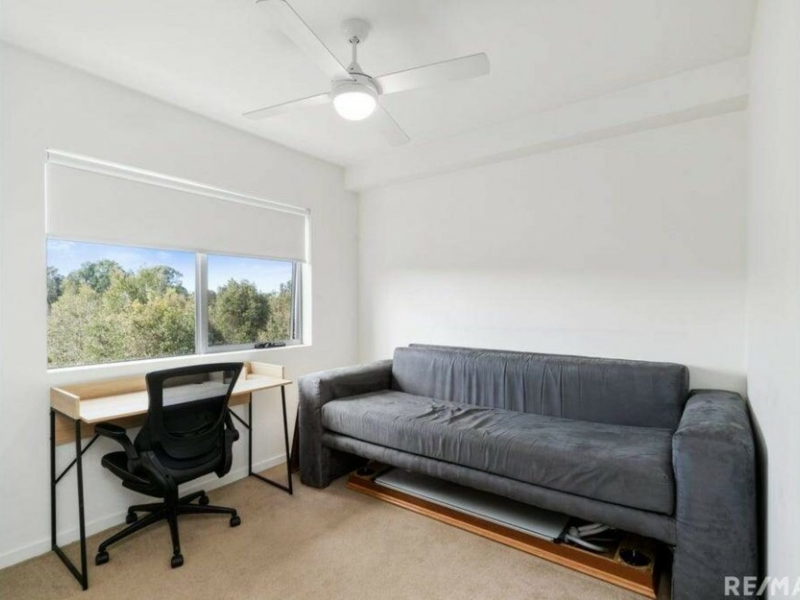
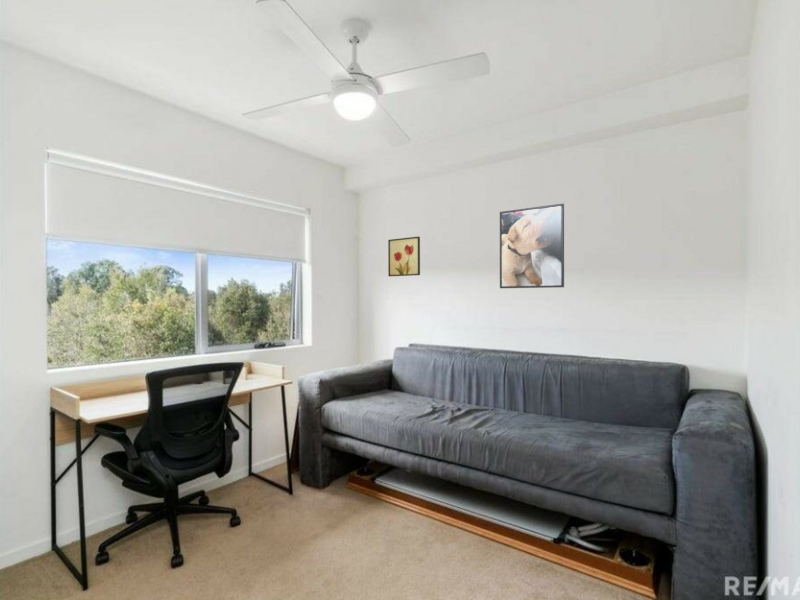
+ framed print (530, 247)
+ wall art (404, 257)
